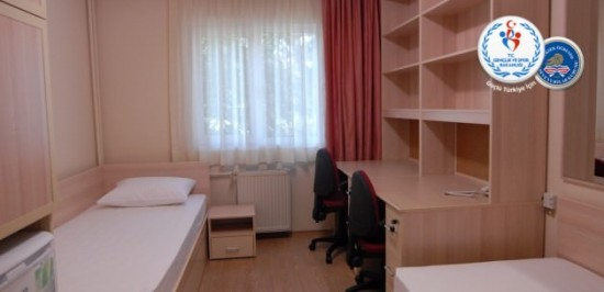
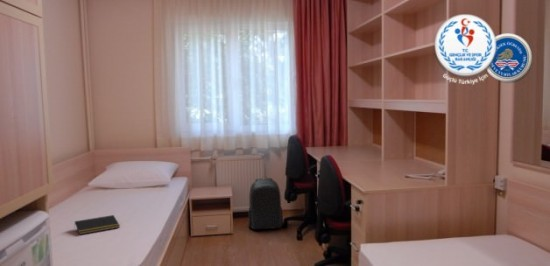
+ backpack (265, 200)
+ notepad (97, 224)
